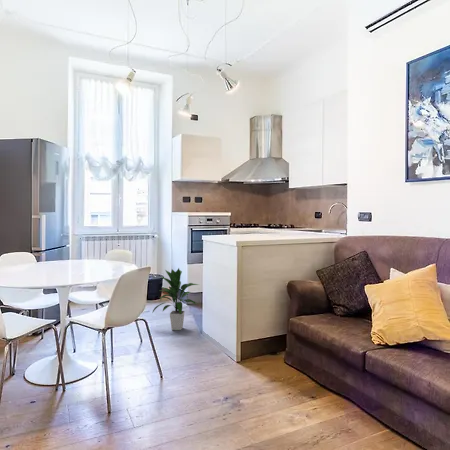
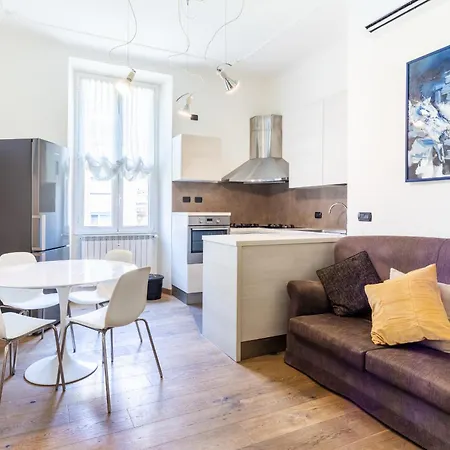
- indoor plant (175, 297)
